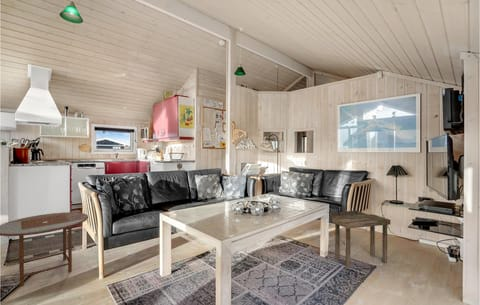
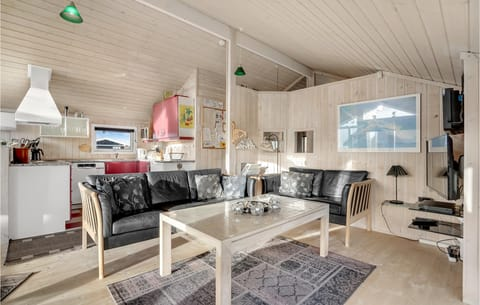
- side table (349, 236)
- side table (49, 255)
